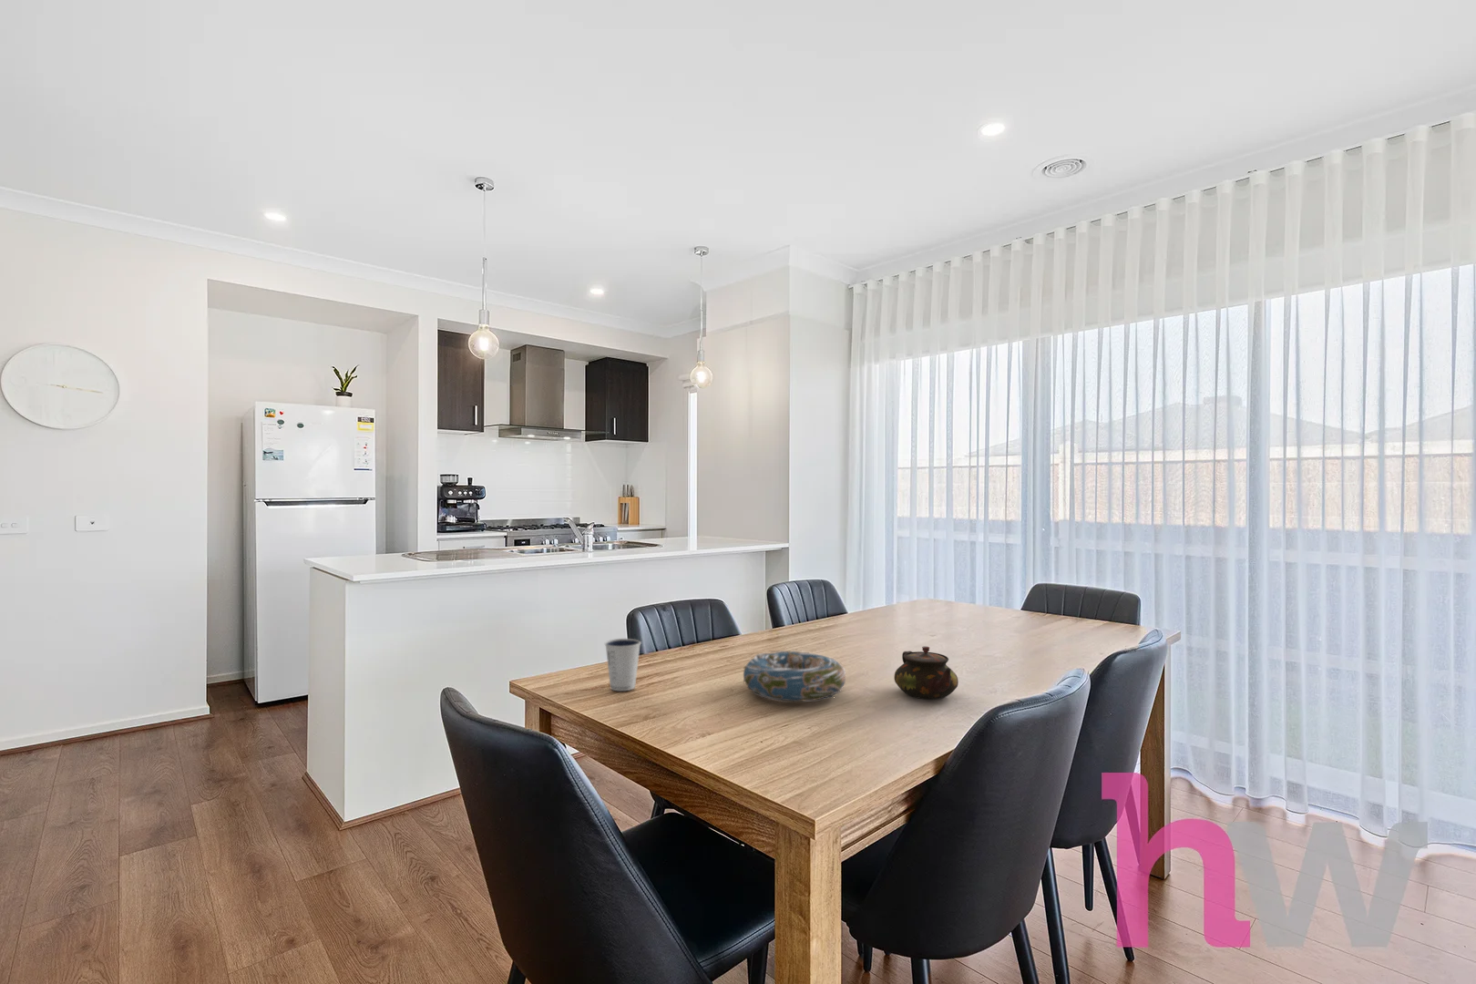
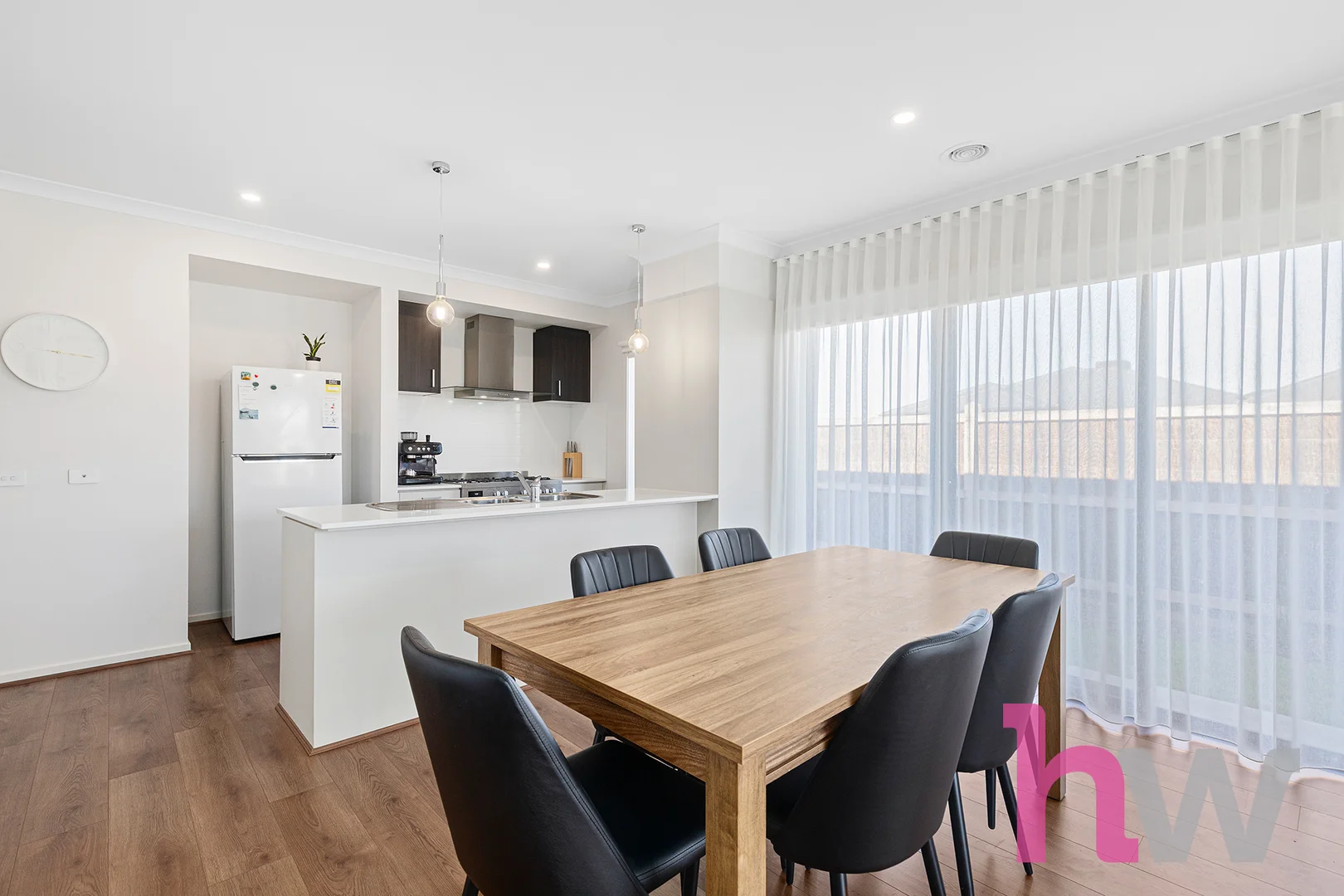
- dixie cup (623, 666)
- decorative bowl (794, 675)
- teapot (926, 670)
